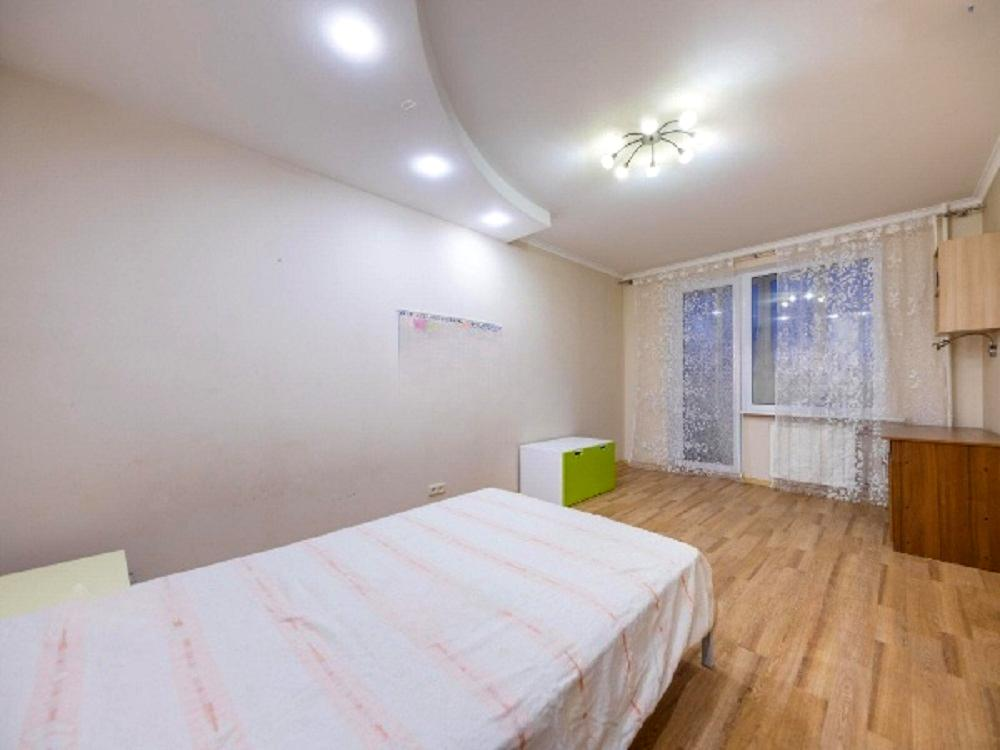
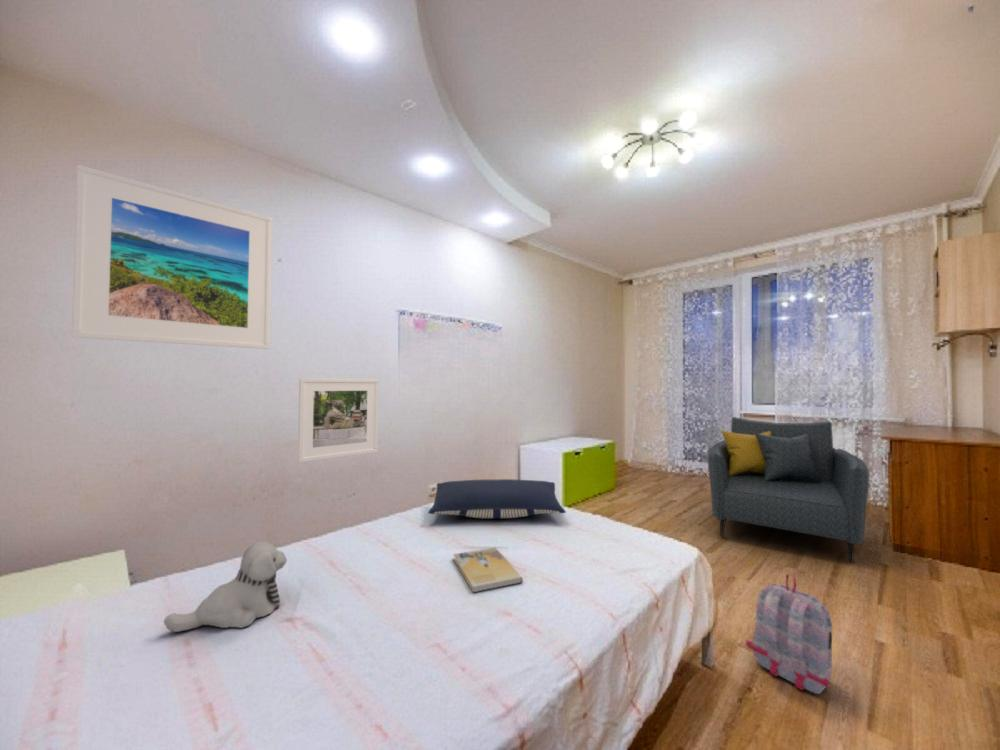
+ backpack (788, 624)
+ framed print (341, 417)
+ pillow (496, 497)
+ plush toy (232, 580)
+ armchair (779, 476)
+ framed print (186, 269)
+ book (485, 567)
